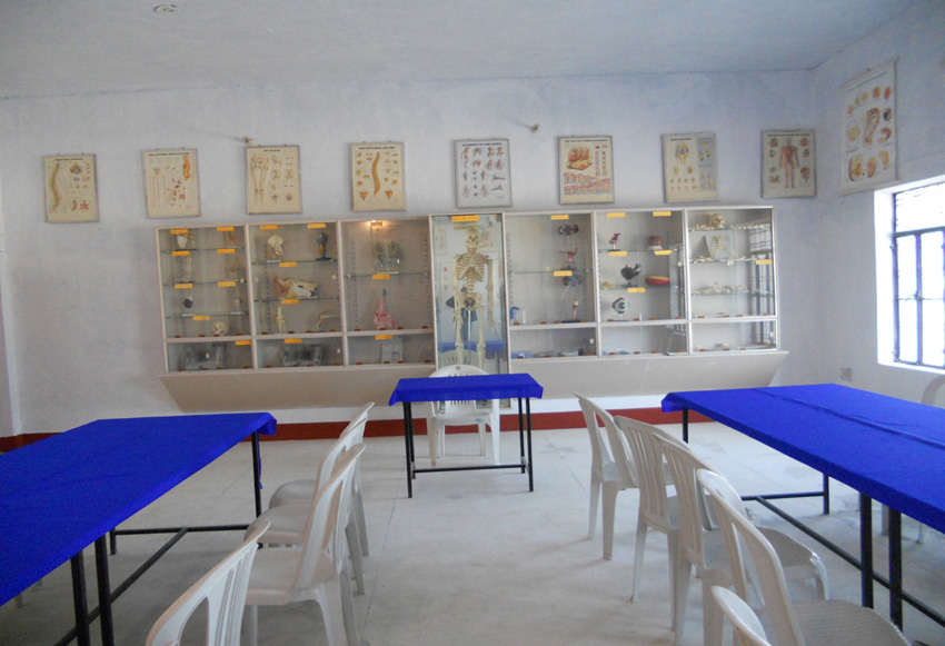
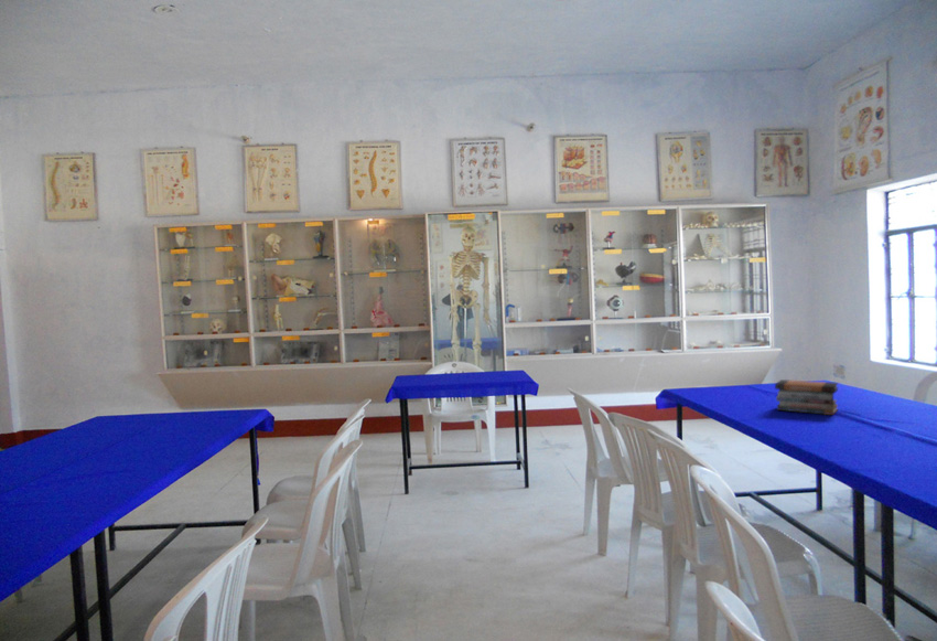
+ book stack (806, 396)
